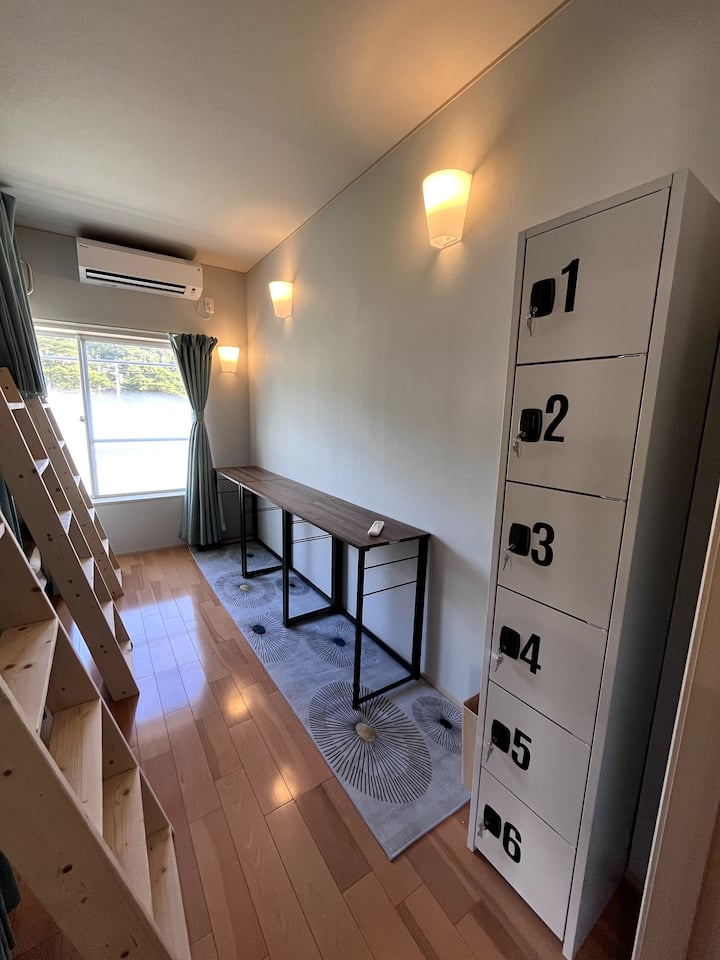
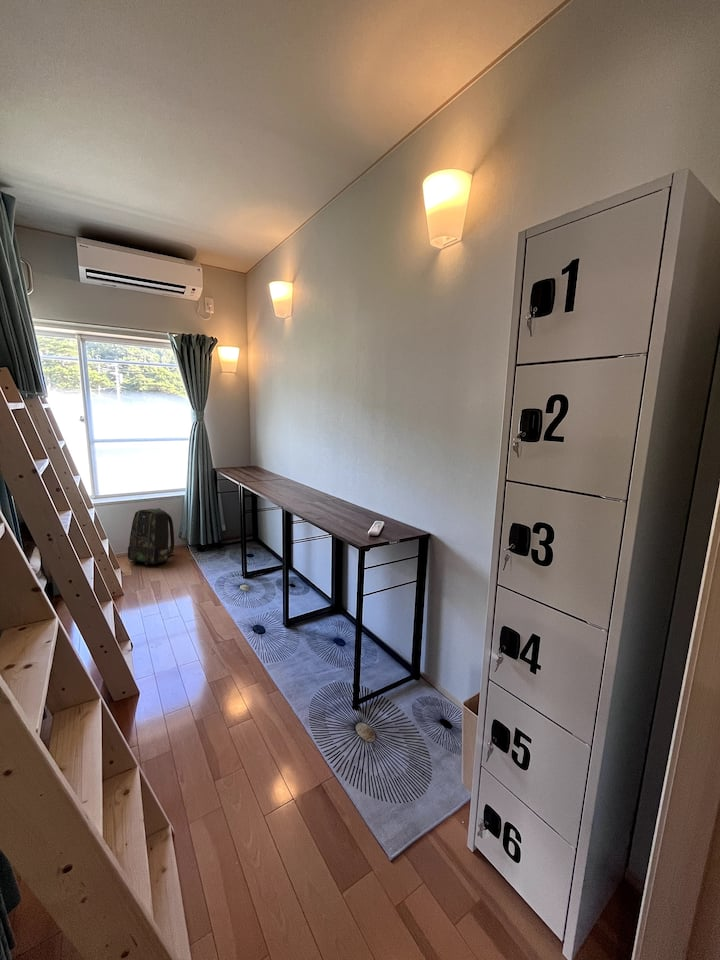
+ backpack (152, 534)
